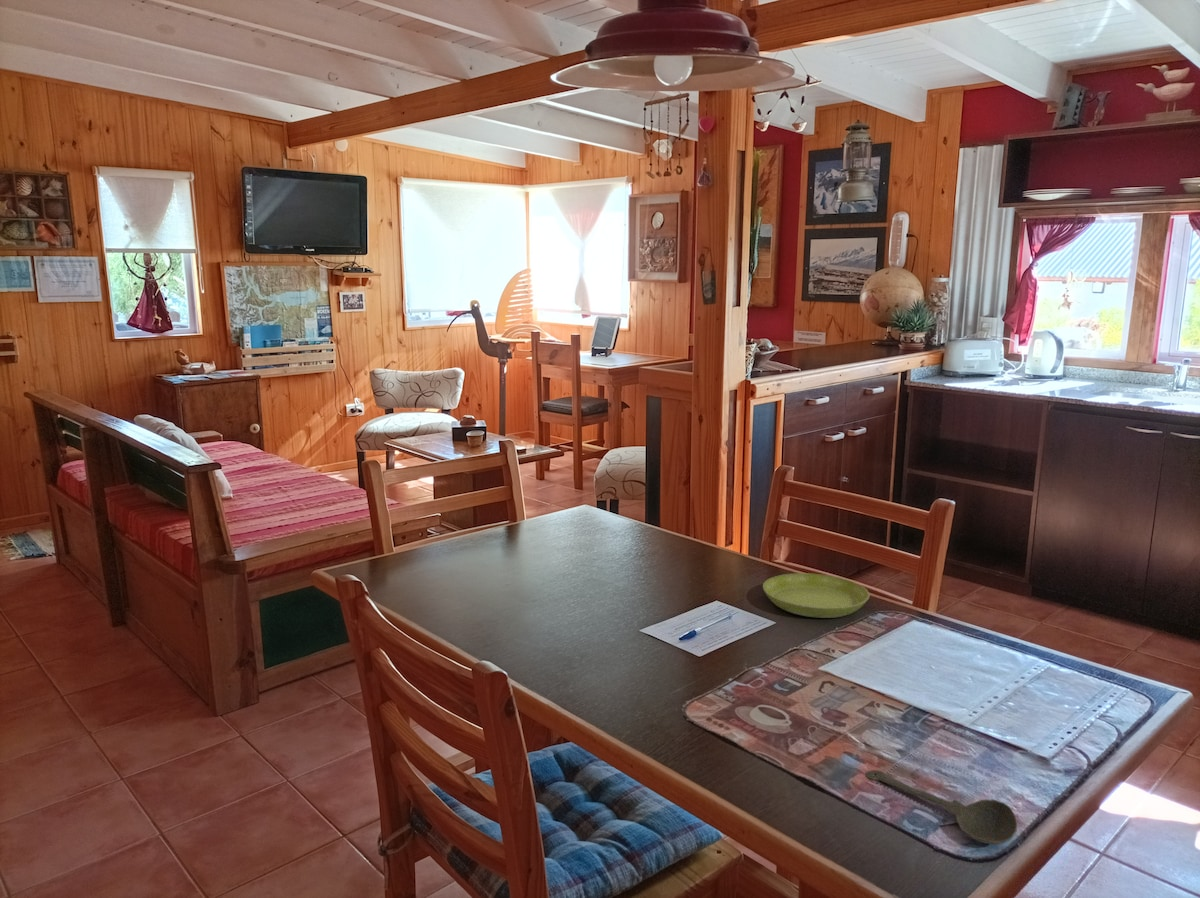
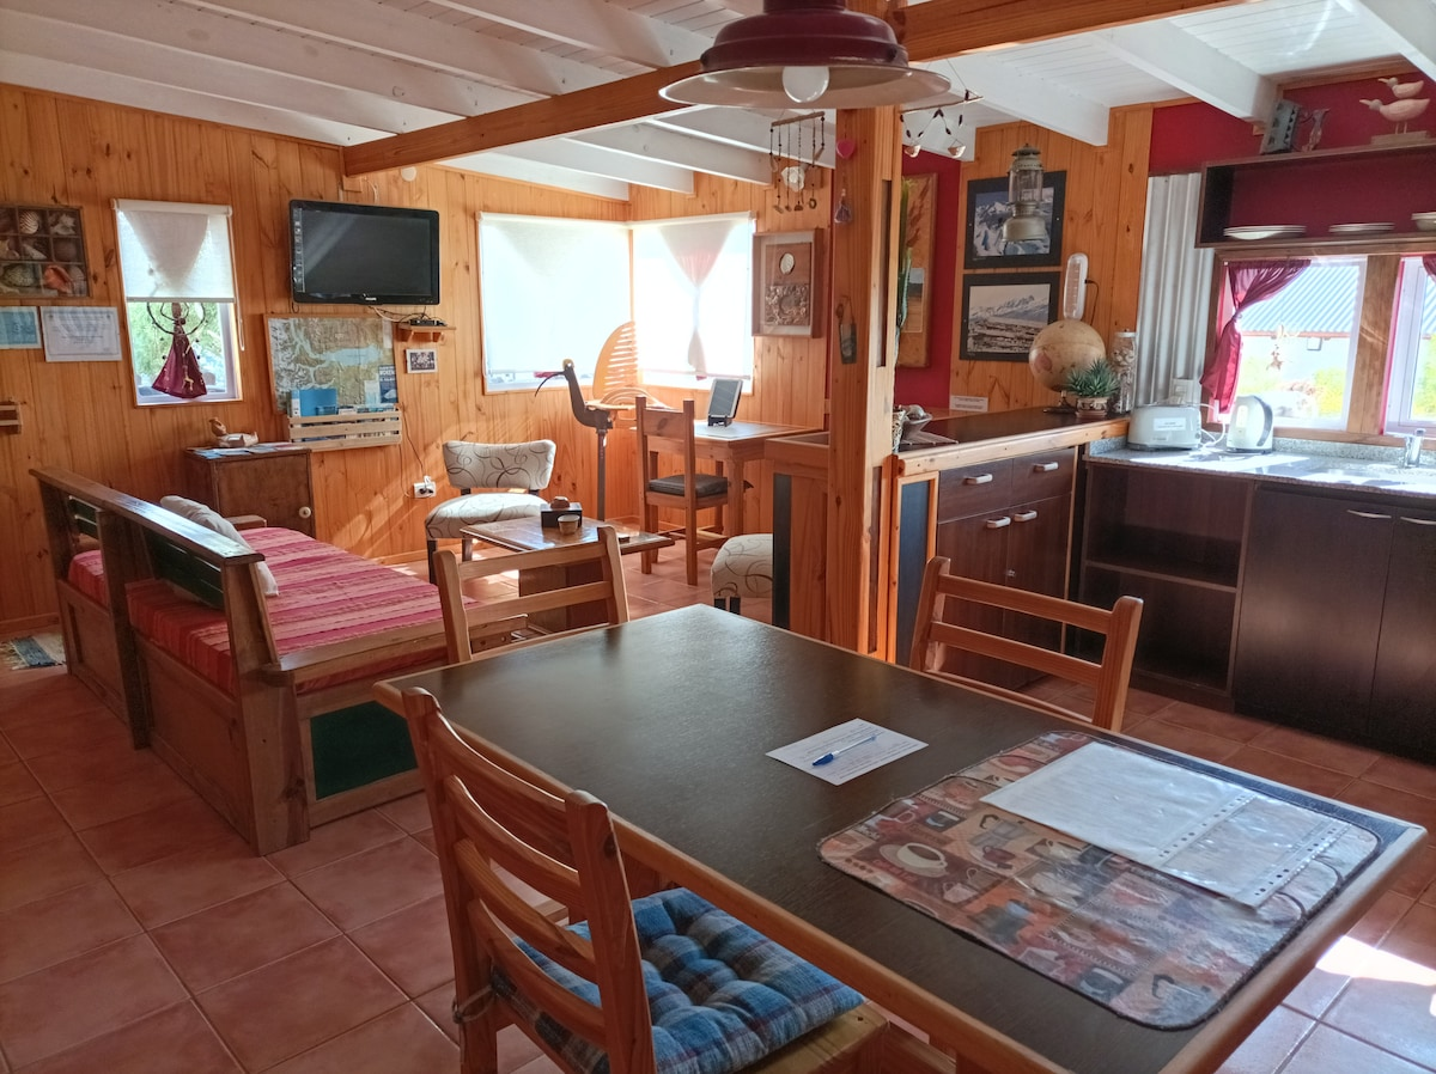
- spoon (935, 797)
- saucer (814, 596)
